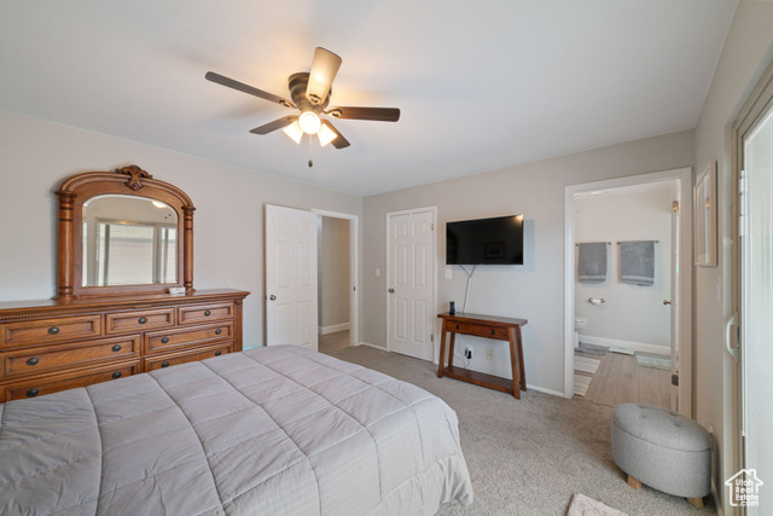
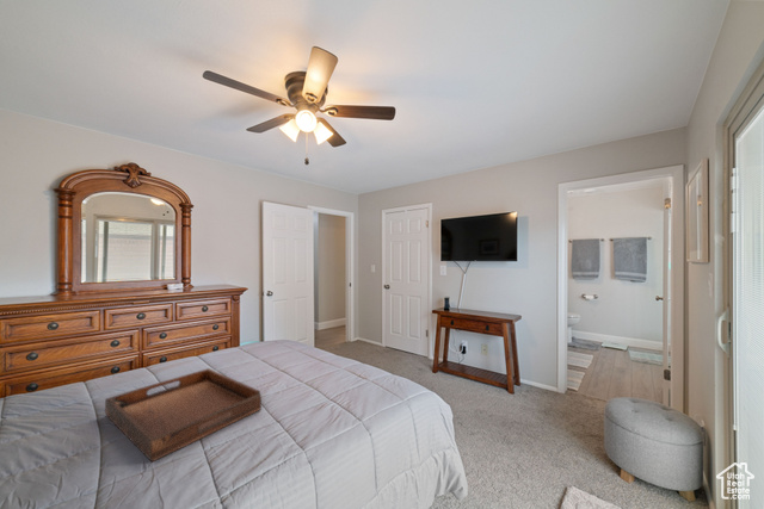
+ serving tray (186, 403)
